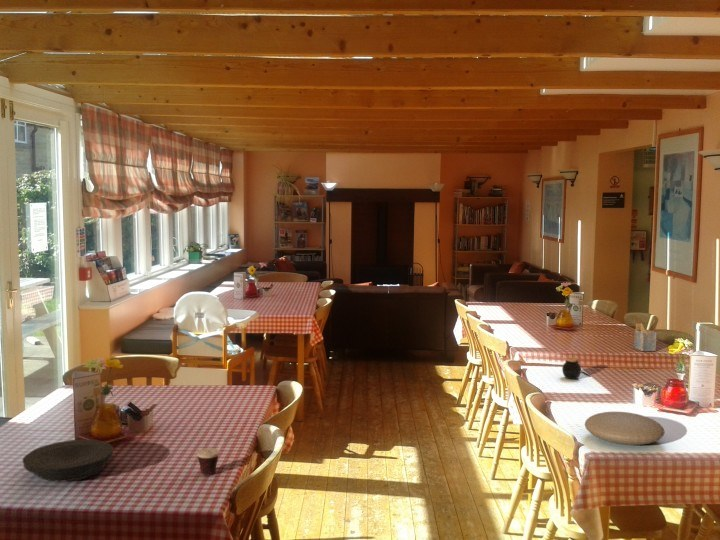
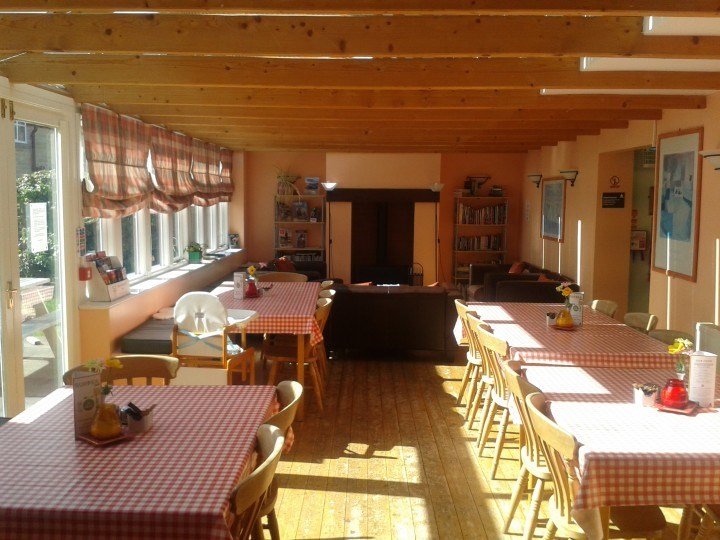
- napkin holder (644, 337)
- cup (217, 454)
- plate (623, 427)
- jar (571, 368)
- plate (69, 462)
